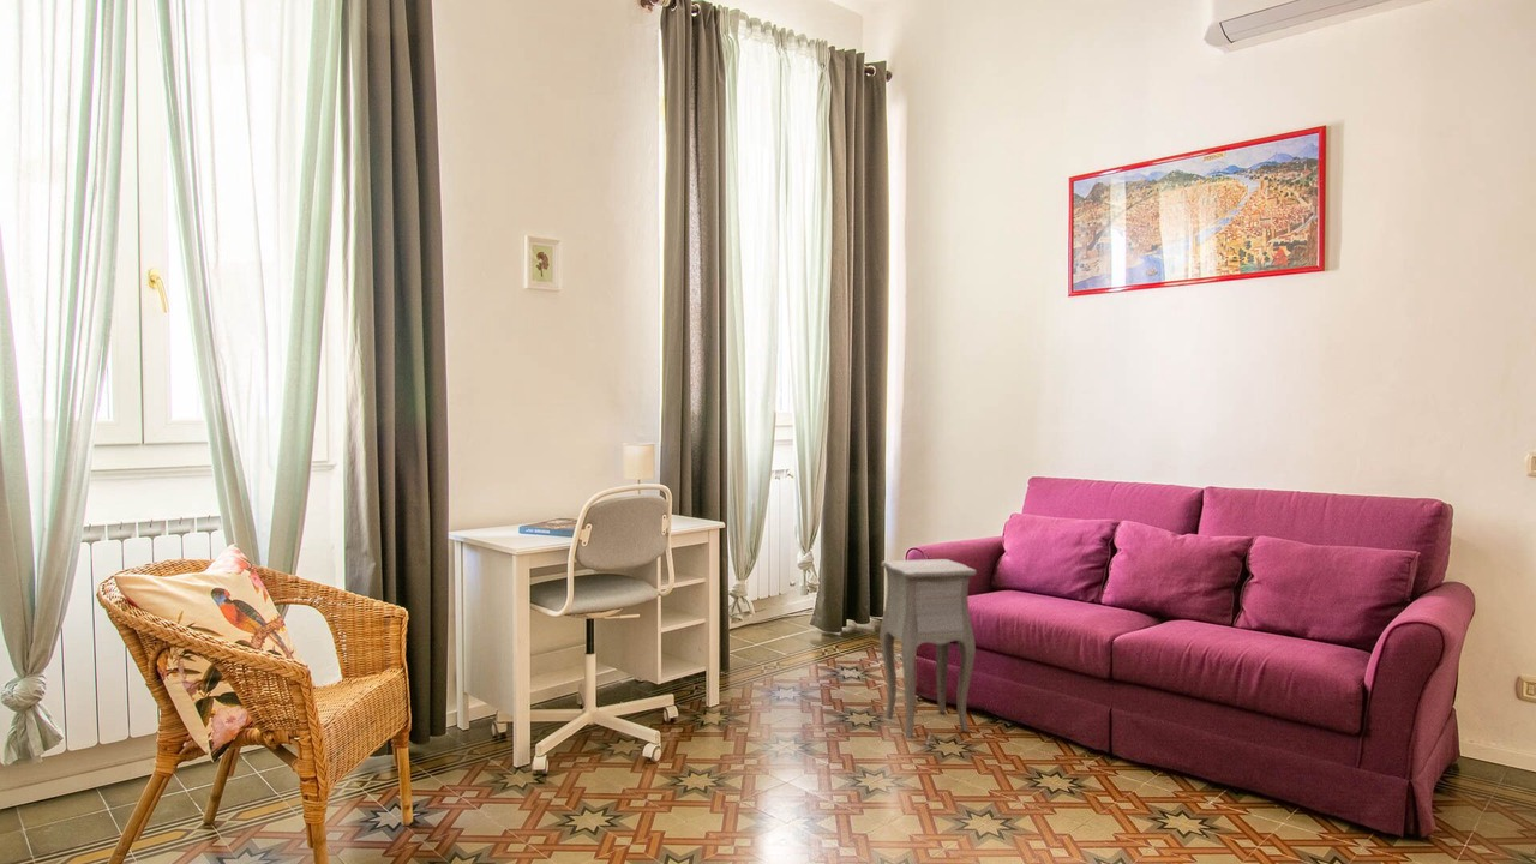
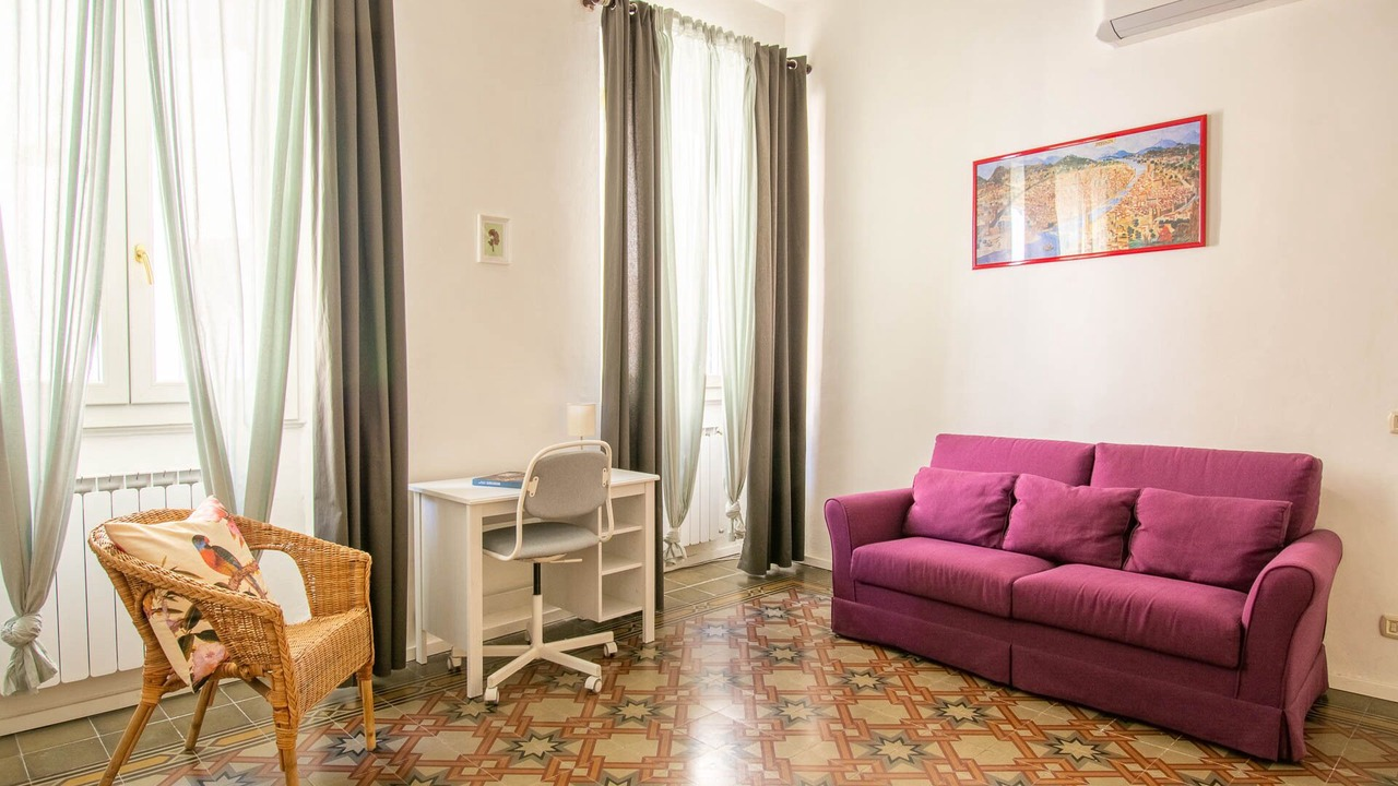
- side table (925, 642)
